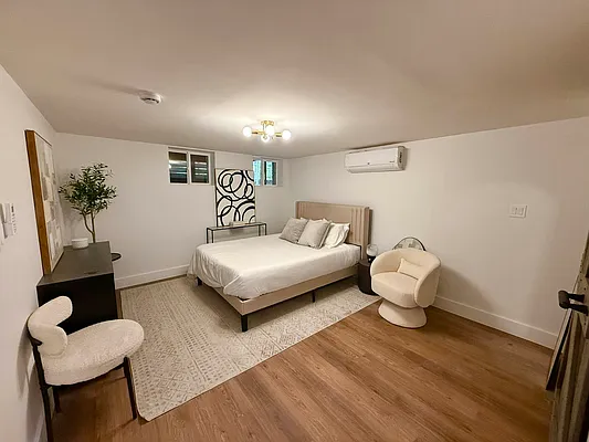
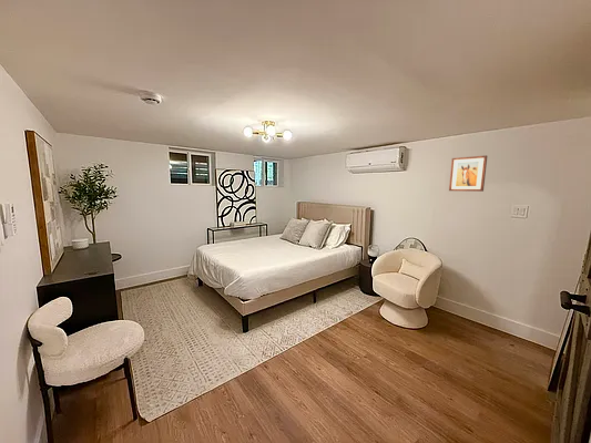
+ wall art (467, 174)
